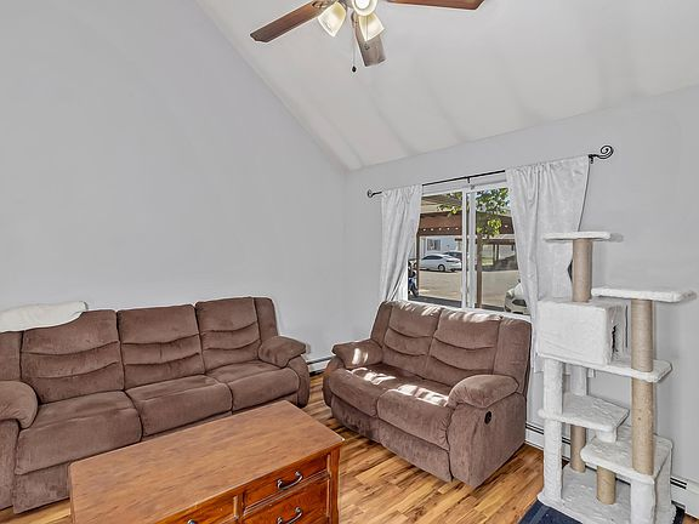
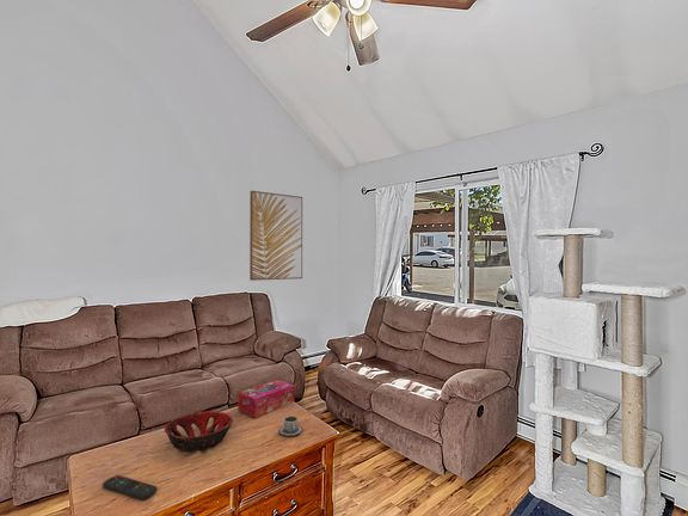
+ decorative bowl (201, 432)
+ remote control (129, 486)
+ wall art (277, 236)
+ cup (290, 425)
+ tissue box (266, 397)
